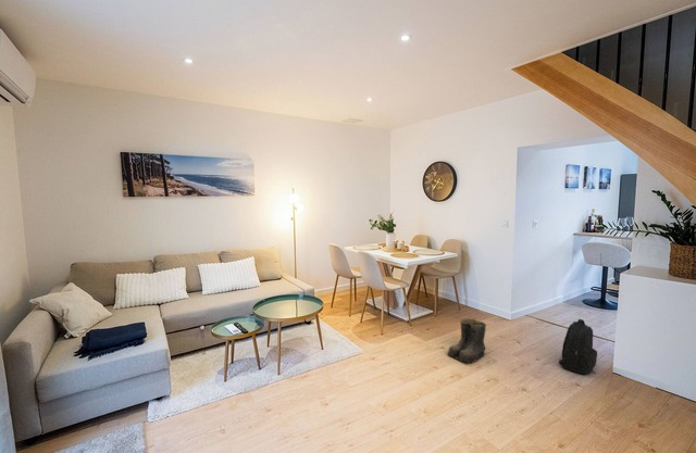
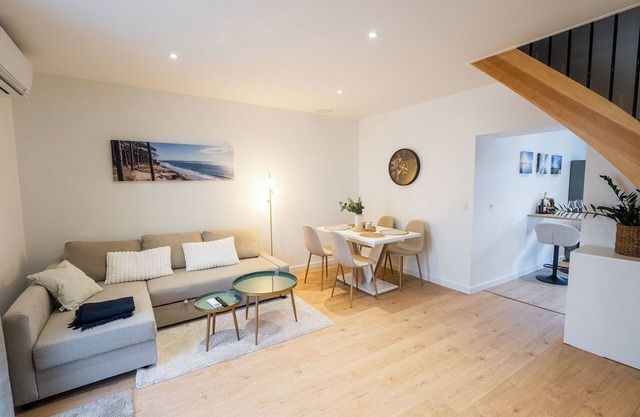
- backpack (579, 343)
- boots (467, 339)
